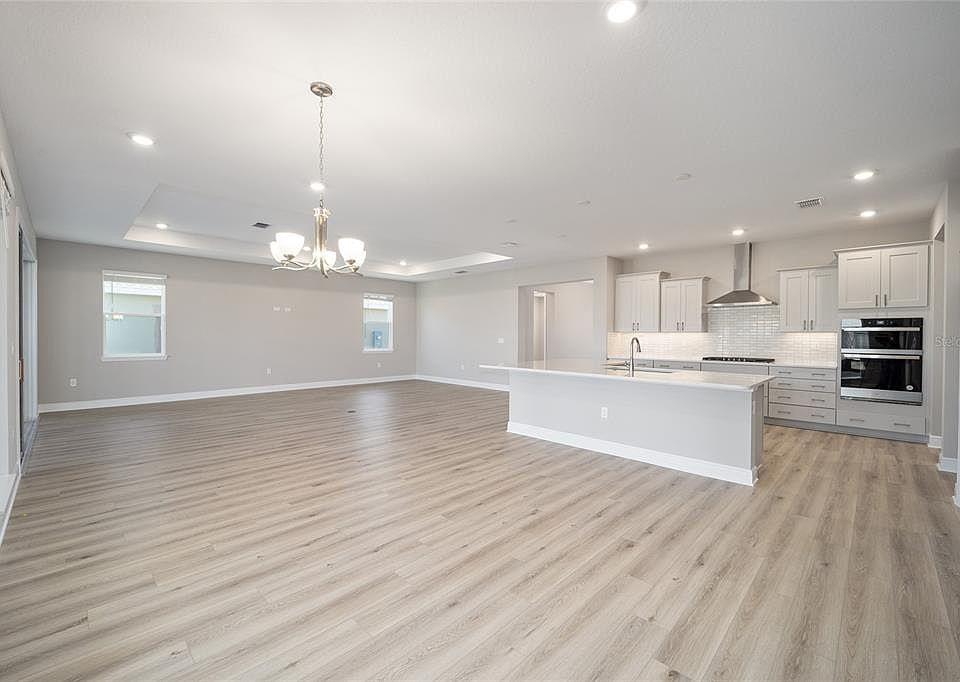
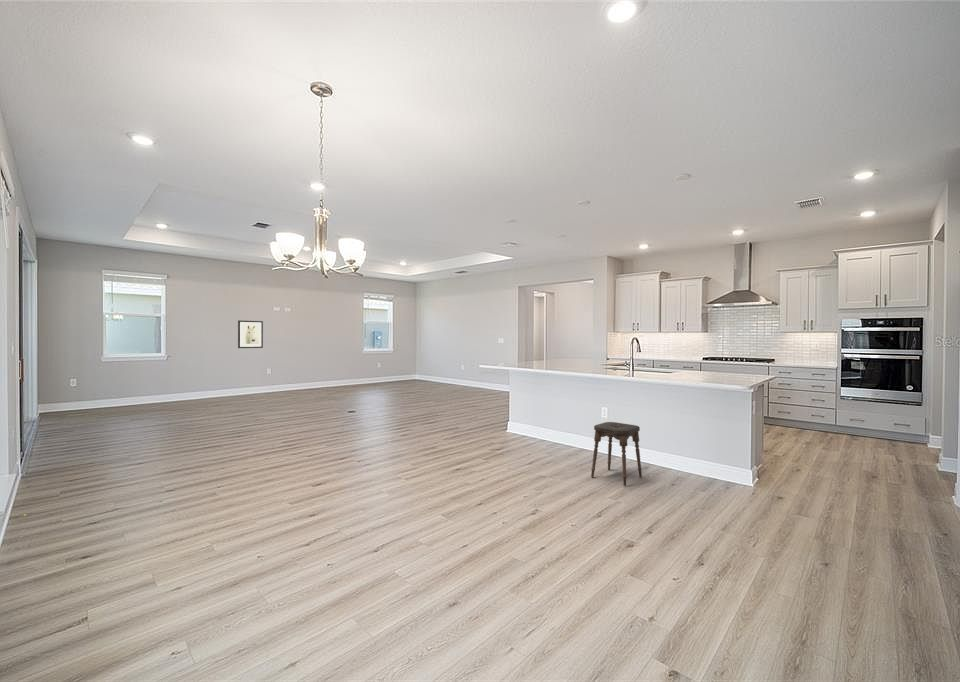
+ wall art (250, 334)
+ stool (611, 450)
